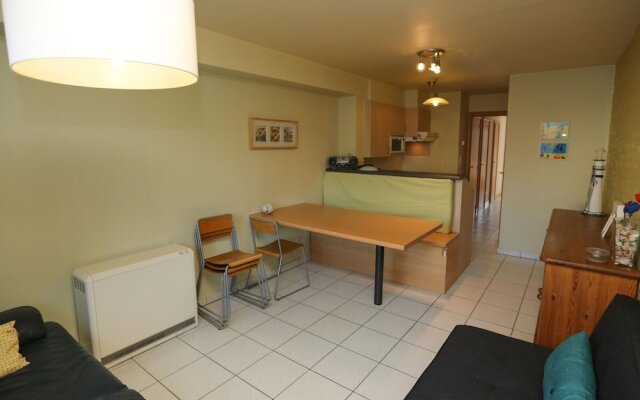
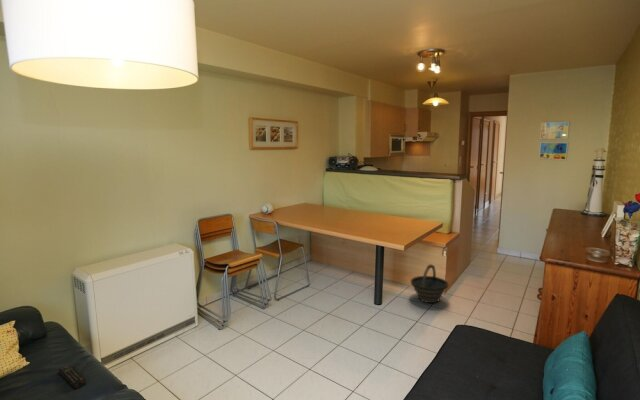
+ bucket (429, 282)
+ remote control (71, 375)
